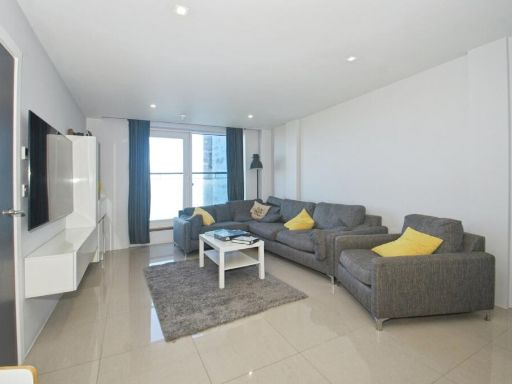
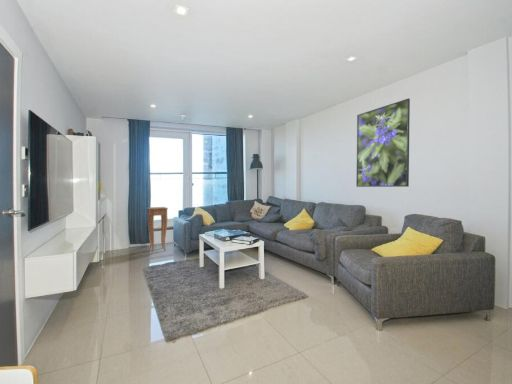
+ side table (153, 229)
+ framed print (380, 147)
